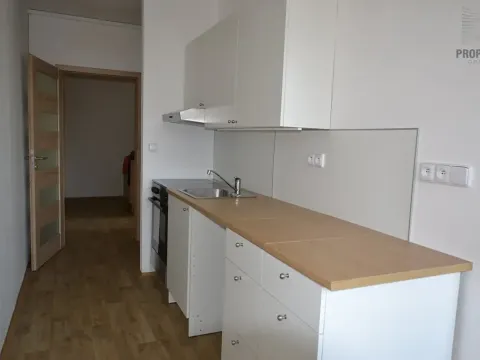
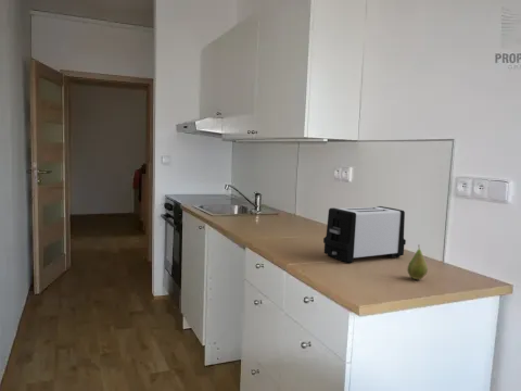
+ fruit (417, 262)
+ toaster (364, 232)
